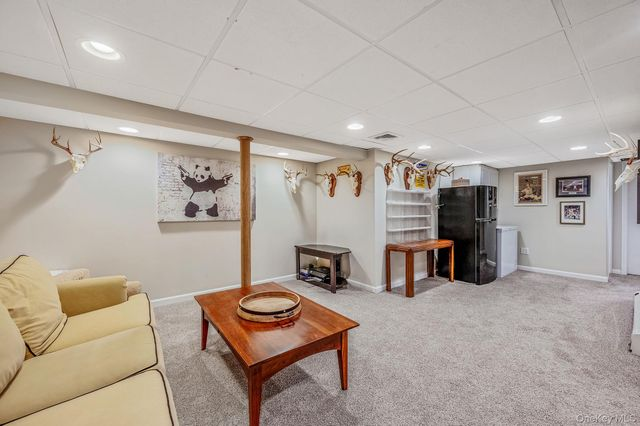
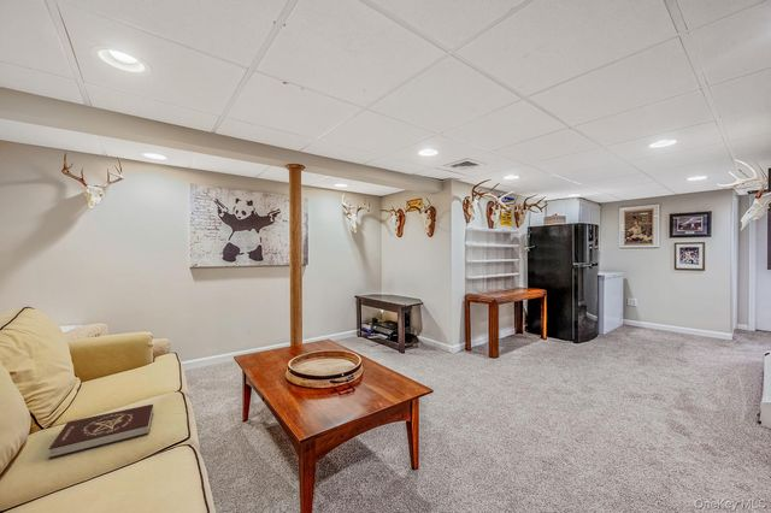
+ book (107, 428)
